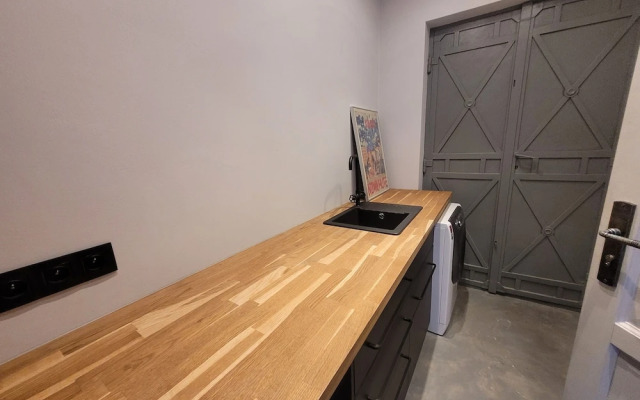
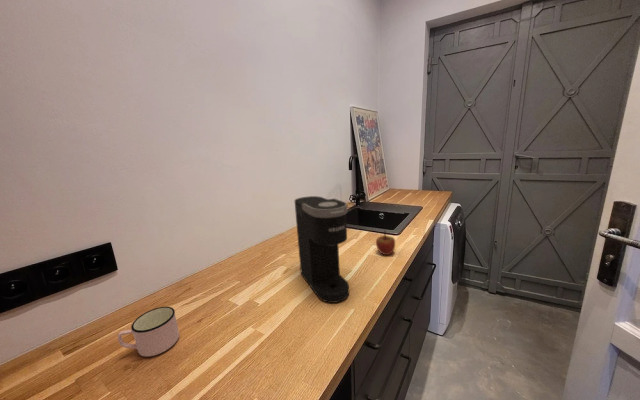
+ mug (150, 333)
+ coffee maker (320, 242)
+ apple (385, 242)
